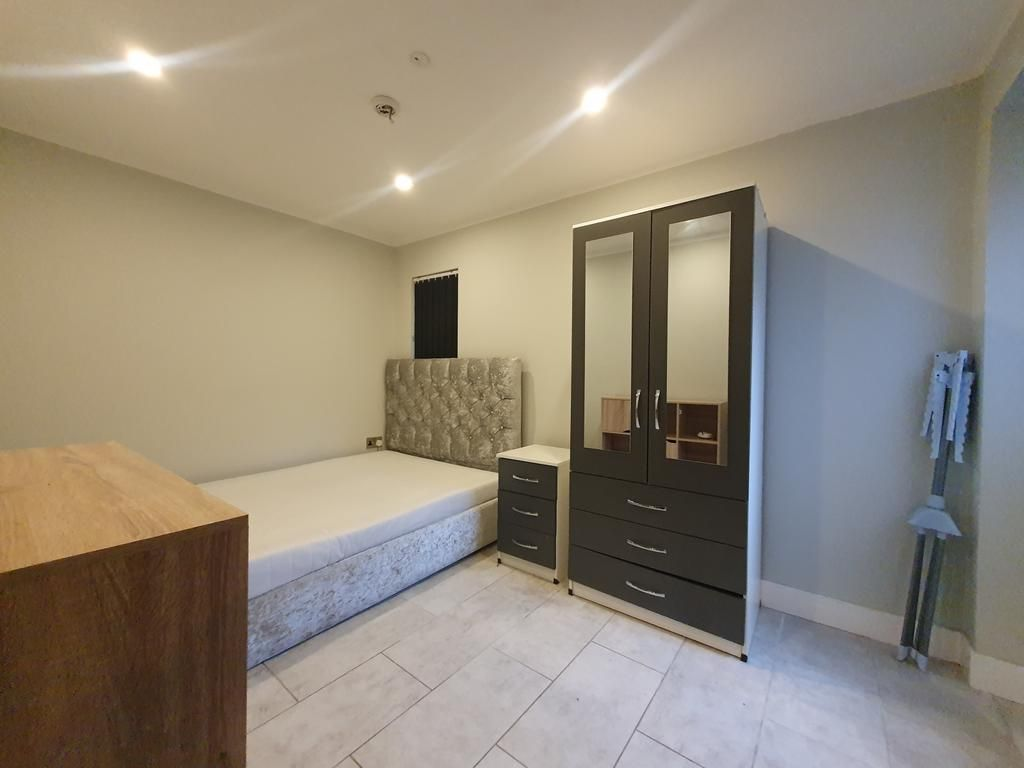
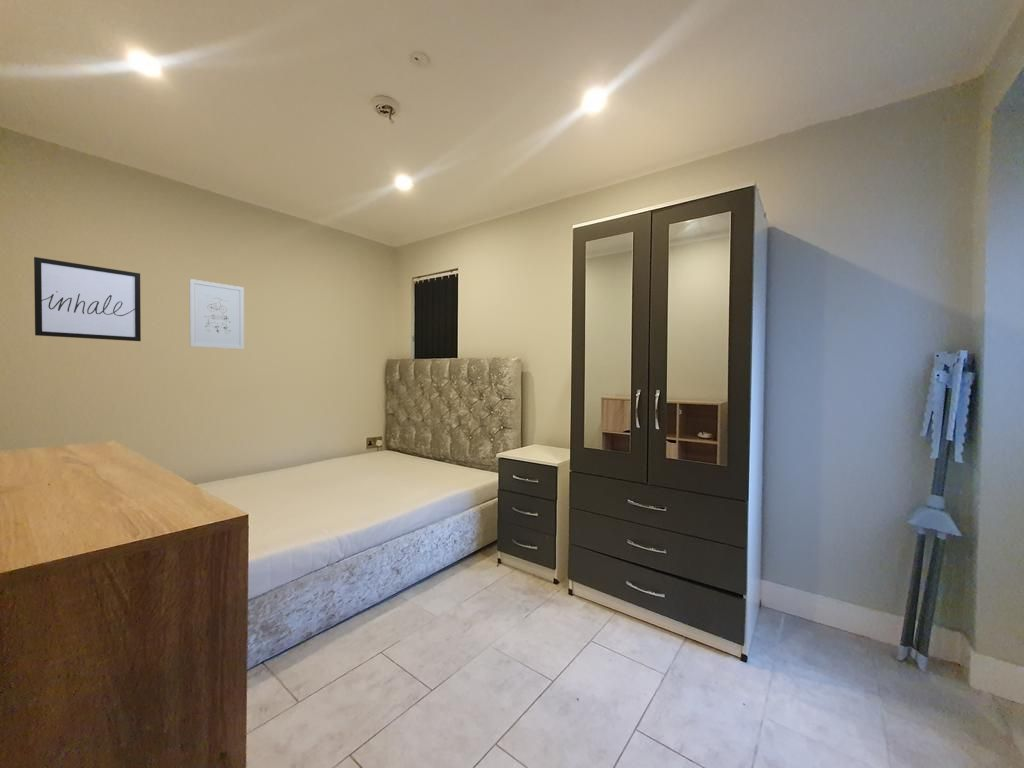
+ wall art (217, 315)
+ wall art (91, 302)
